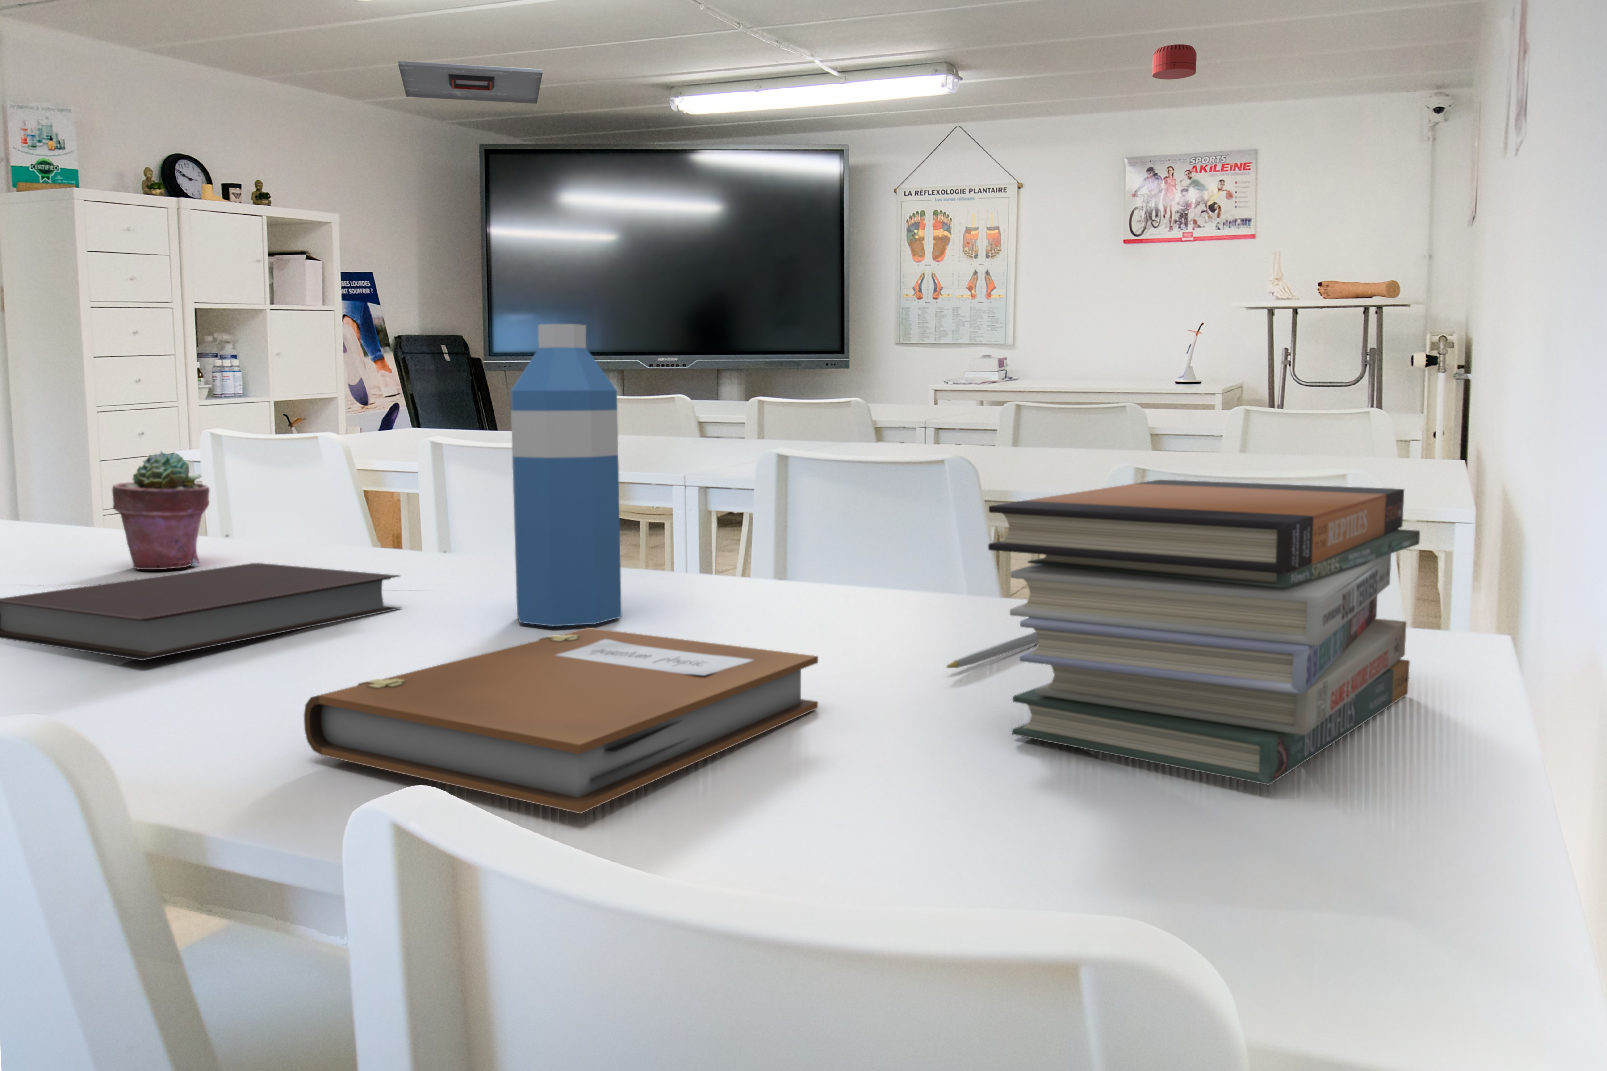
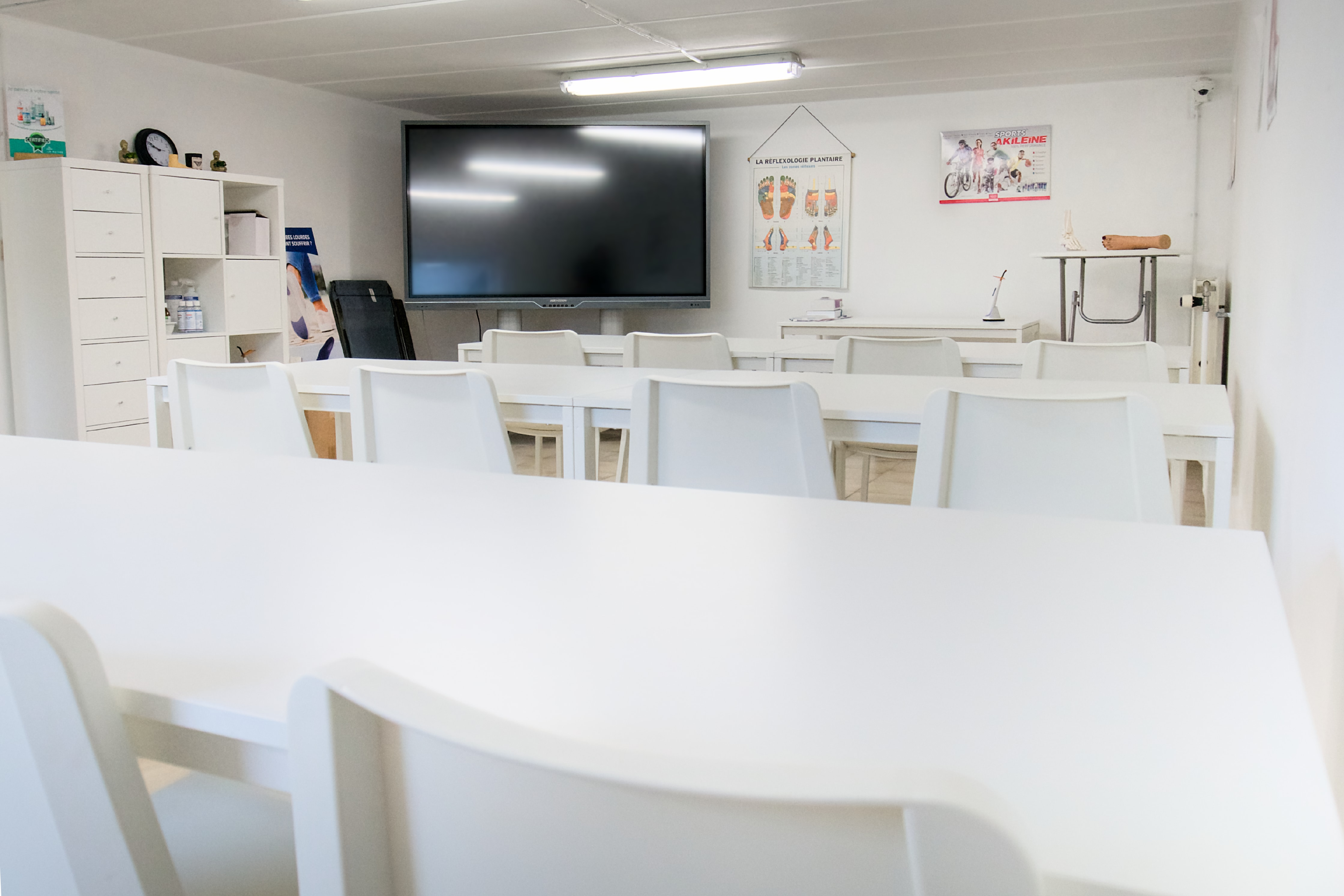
- ceiling vent (471, 82)
- smoke detector (1174, 61)
- notebook (202, 604)
- pen (996, 650)
- potted succulent (163, 509)
- notebook (583, 698)
- book stack (1215, 607)
- water bottle (566, 472)
